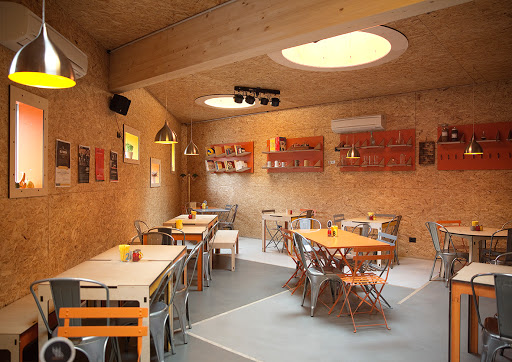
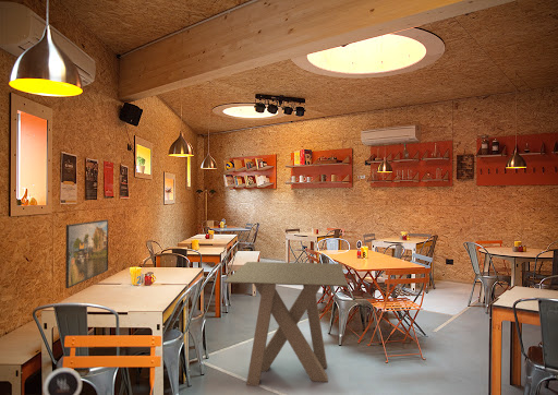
+ dining table (289, 321)
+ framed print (88, 250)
